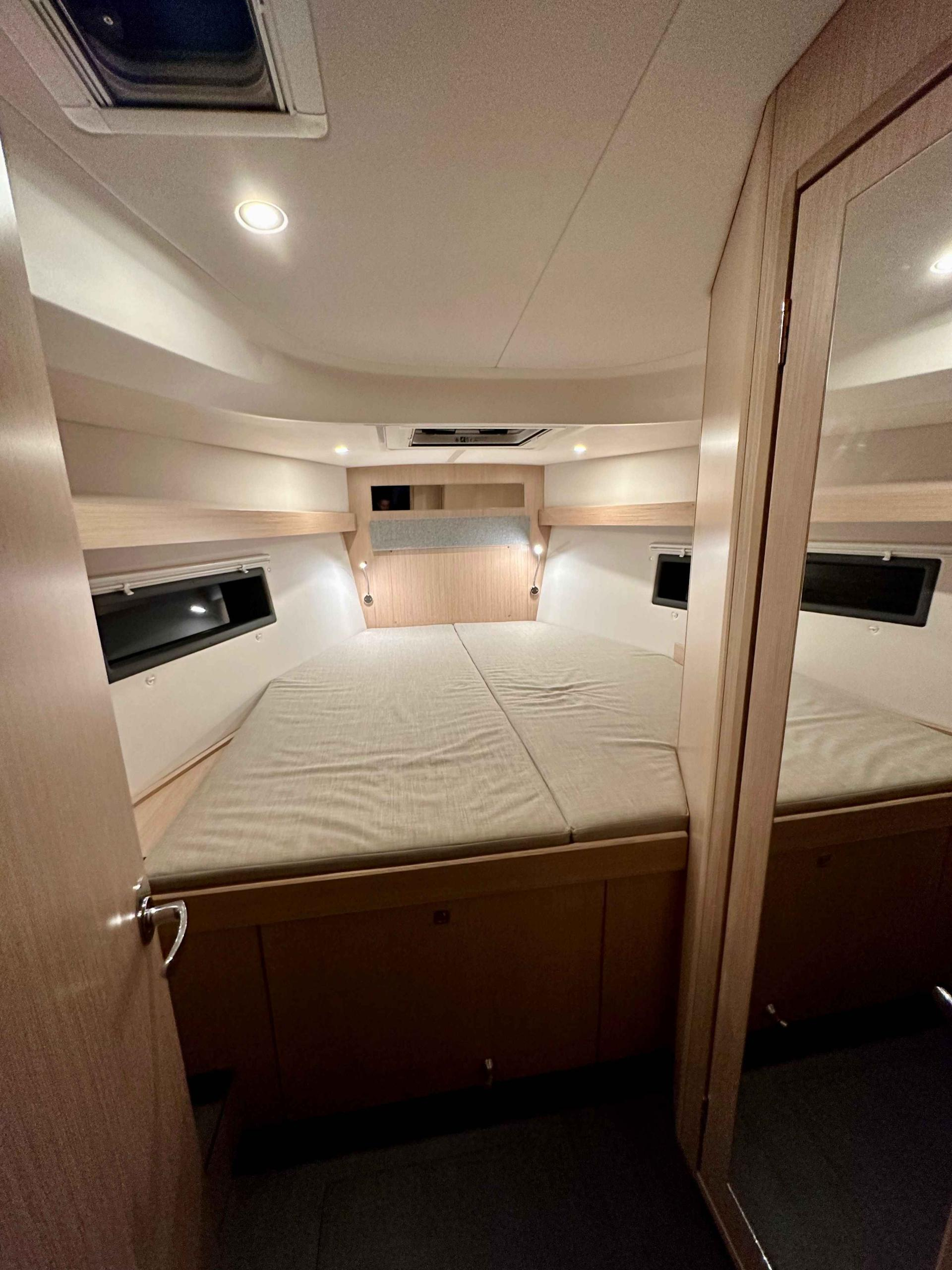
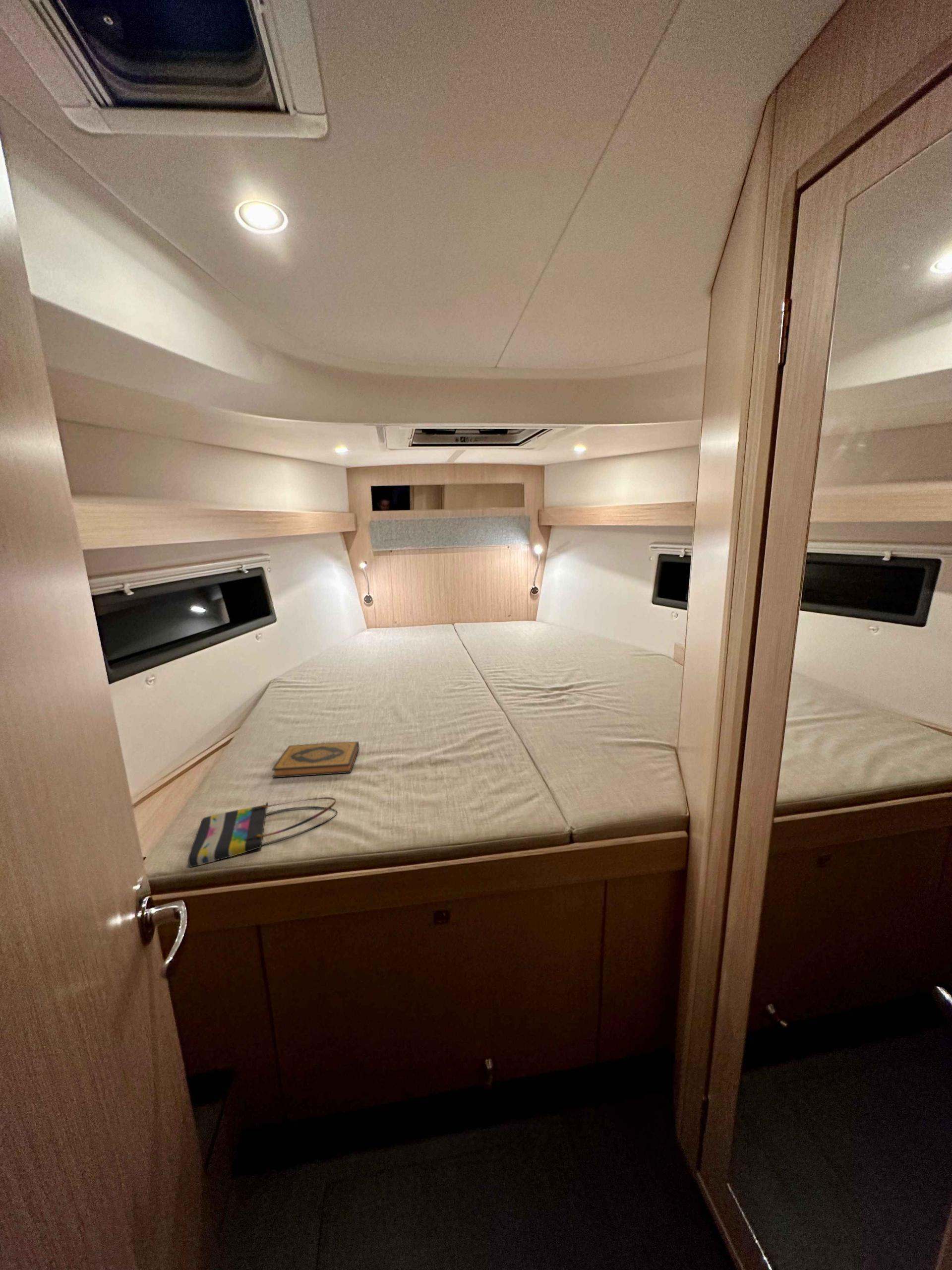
+ hardback book (318, 758)
+ tote bag (265, 820)
